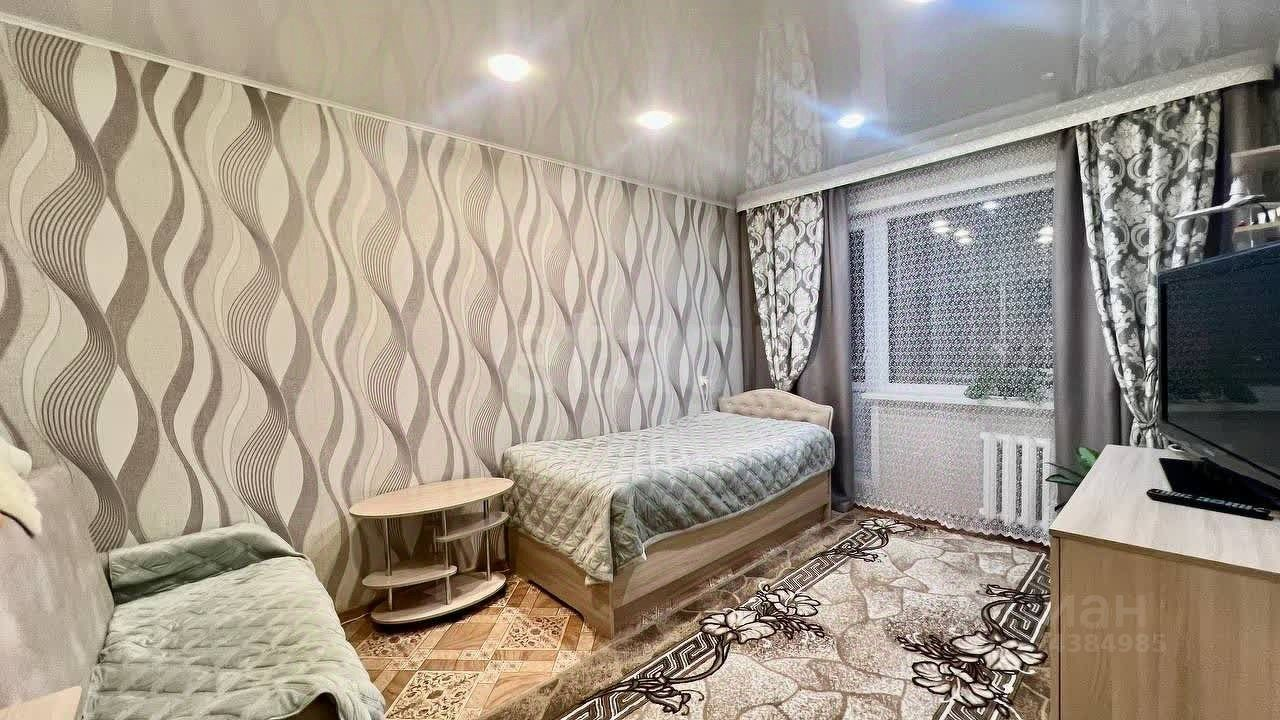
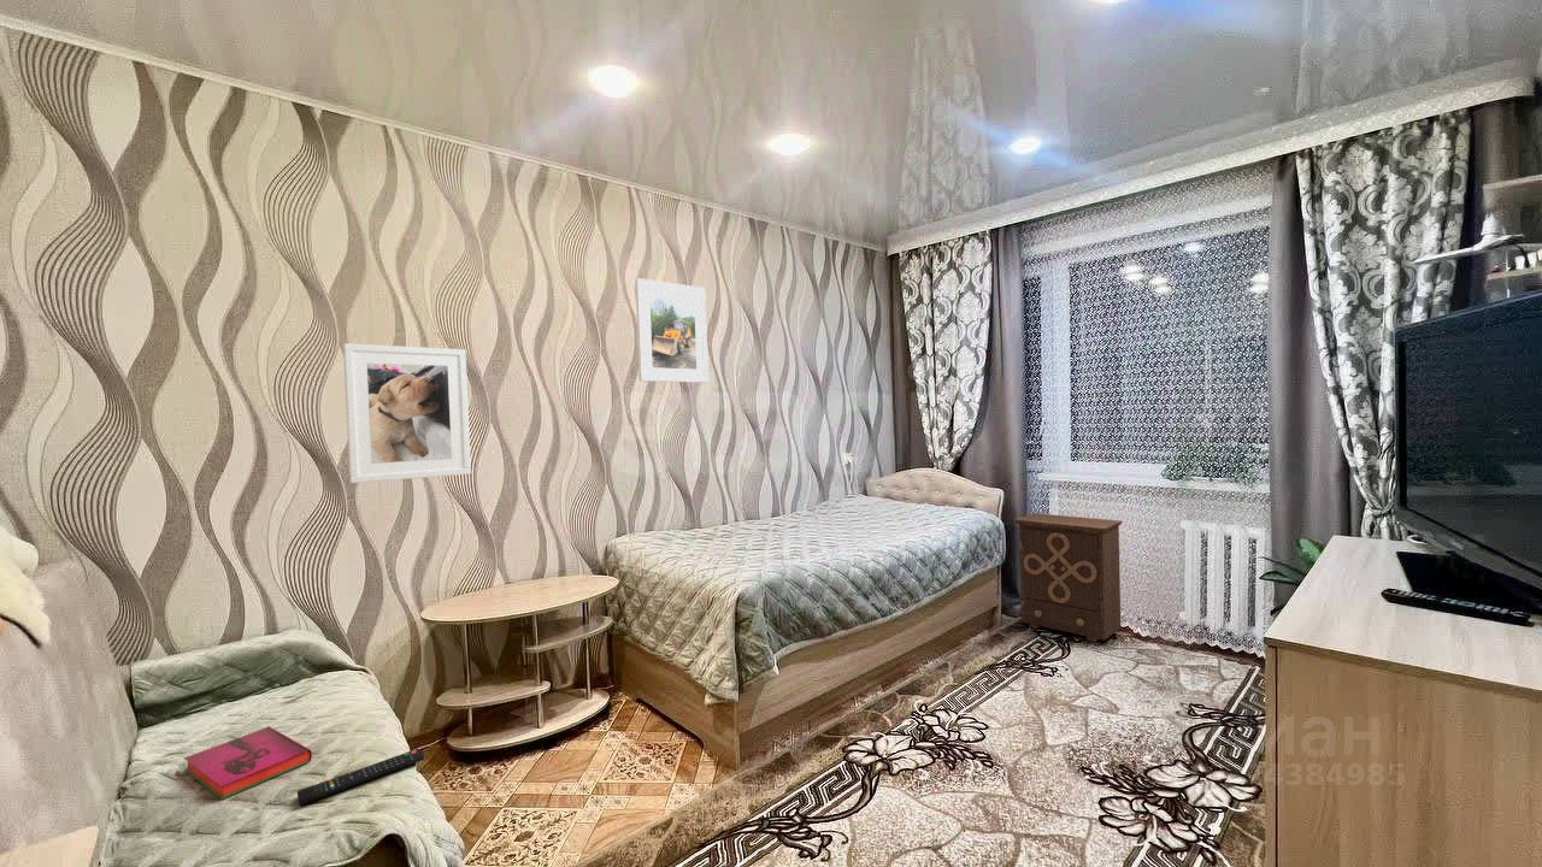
+ nightstand (1067, 574)
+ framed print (672, 332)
+ hardback book (248, 759)
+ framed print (410, 412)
+ remote control (364, 775)
